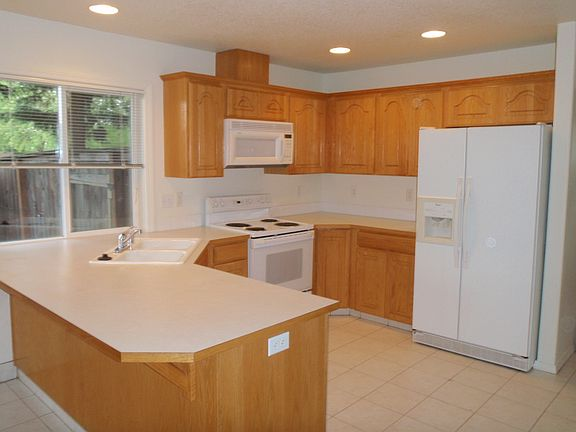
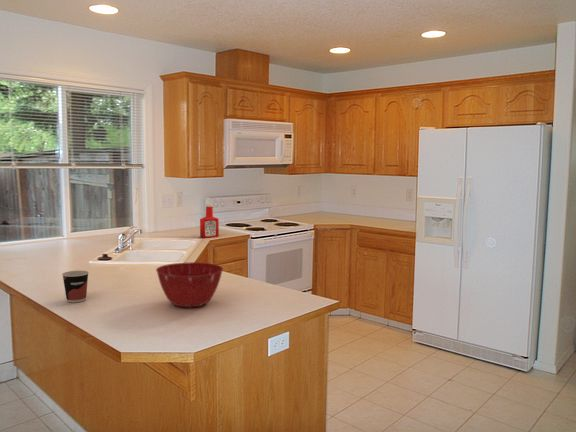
+ cup (75, 286)
+ mixing bowl (190, 285)
+ soap bottle (209, 220)
